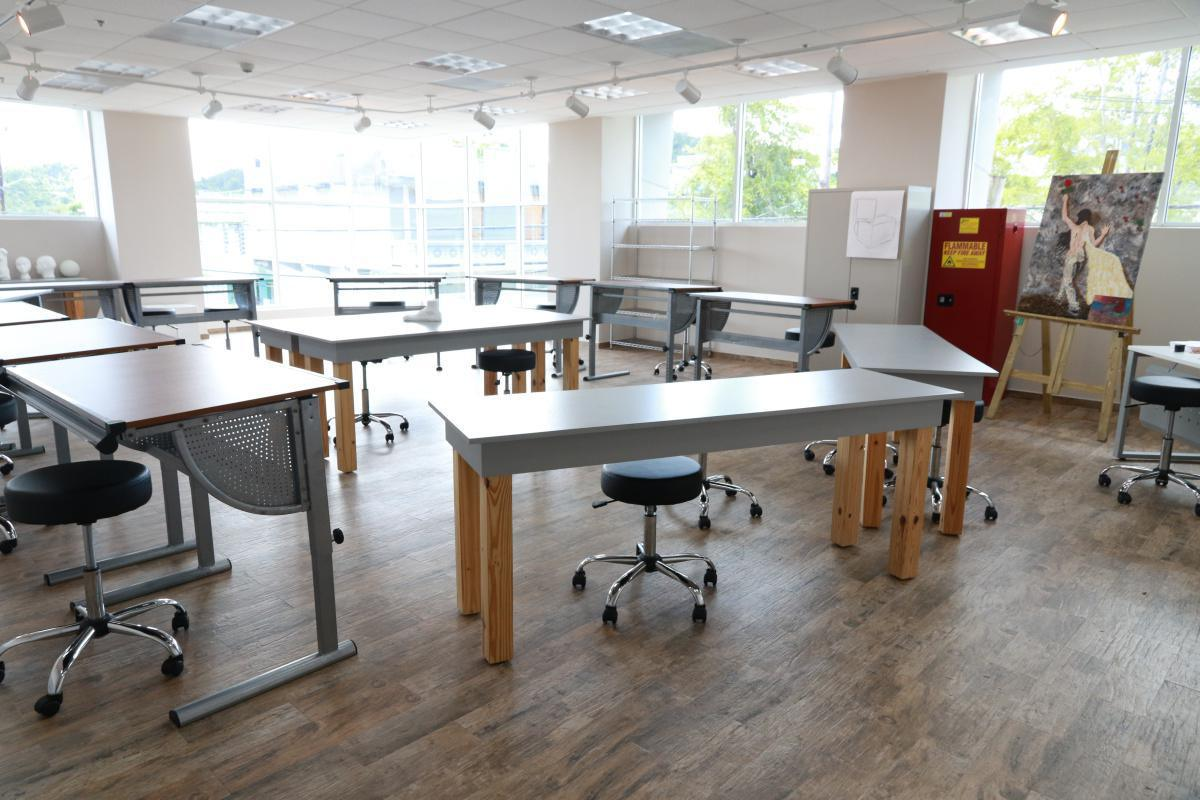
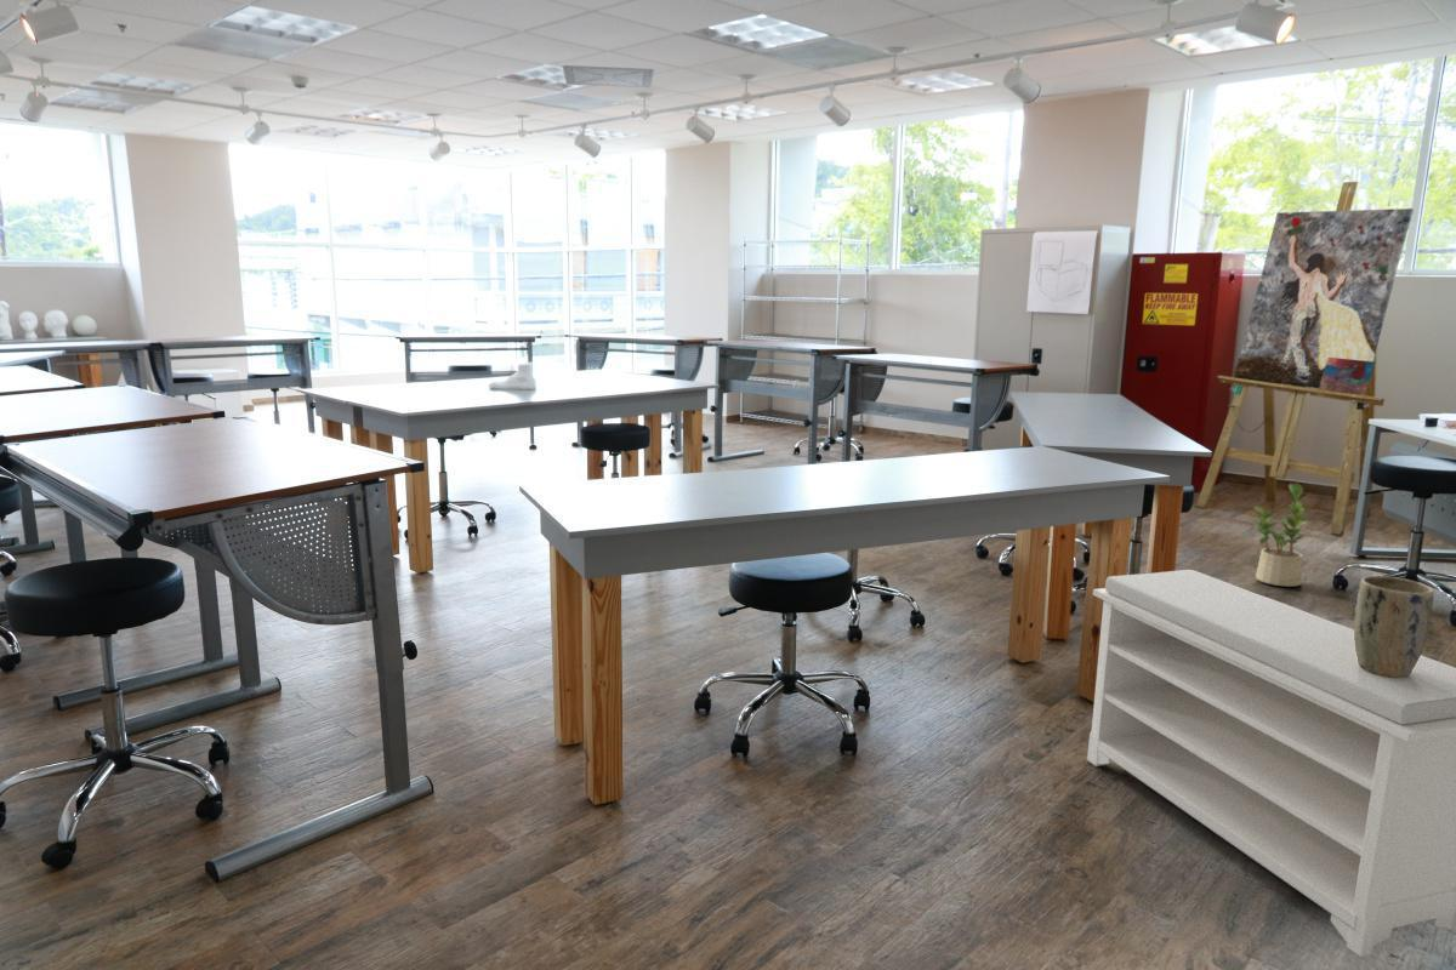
+ potted plant (1275, 532)
+ ceiling vent (608, 76)
+ bench (1263, 730)
+ plant pot (1389, 626)
